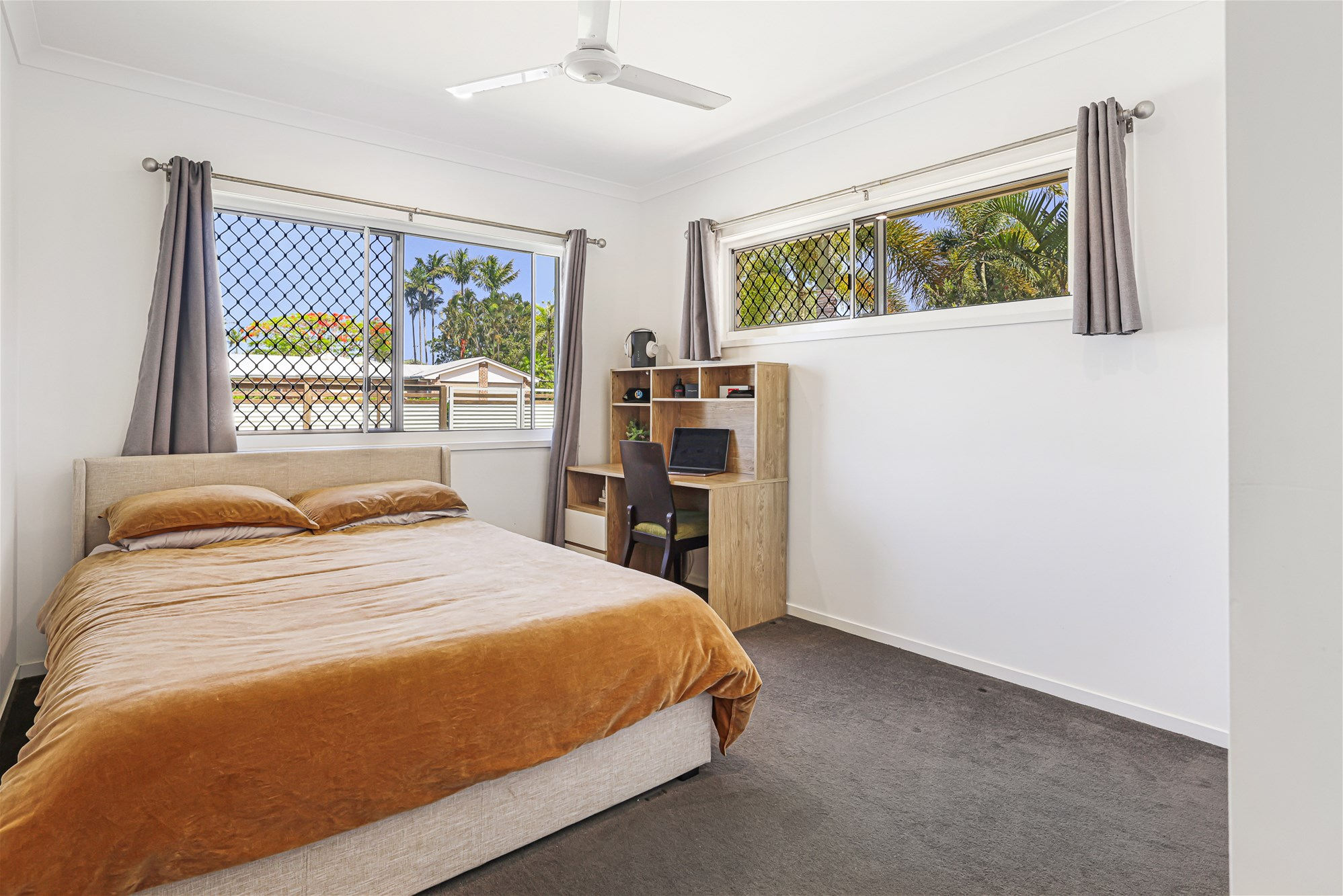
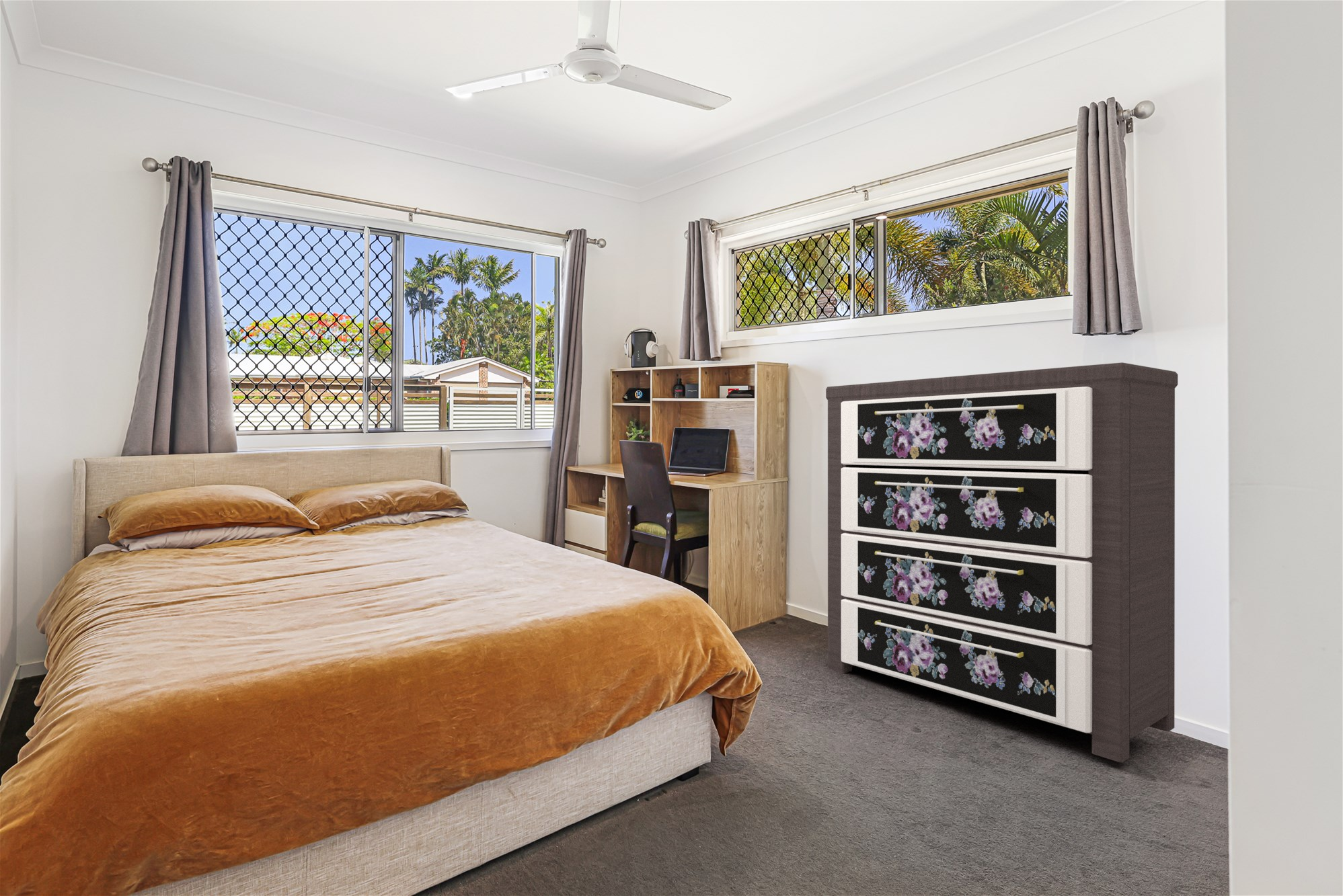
+ dresser (978, 538)
